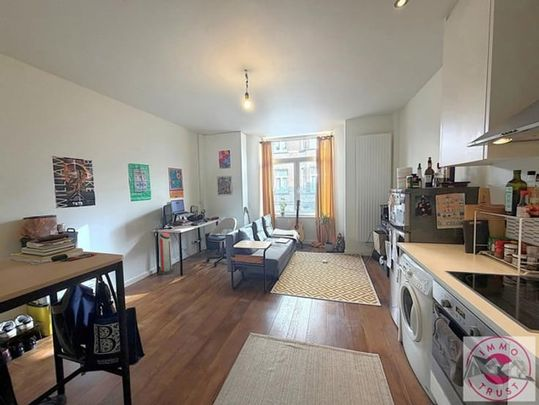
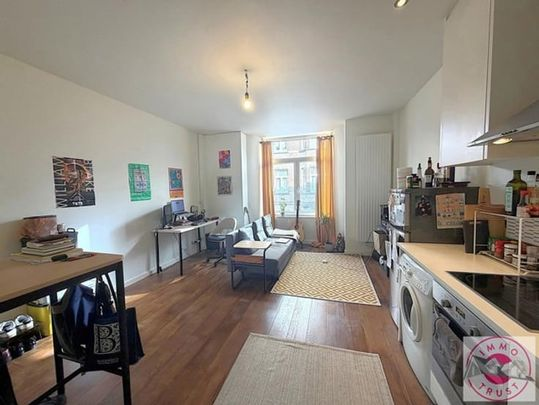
- air purifier (165, 252)
